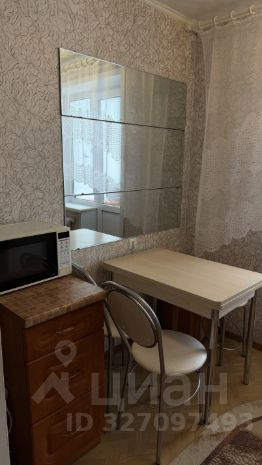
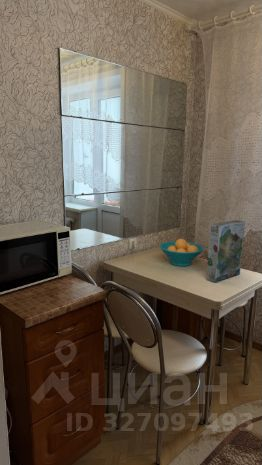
+ cereal box (225, 250)
+ fruit bowl (181, 251)
